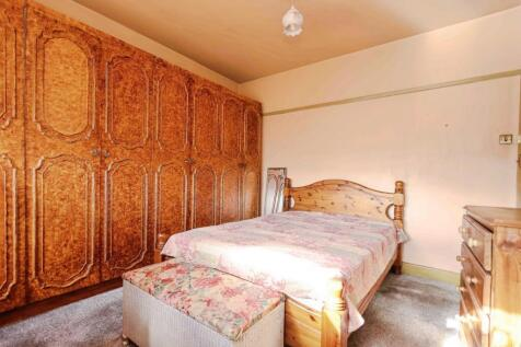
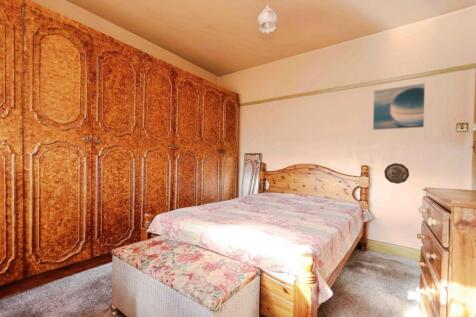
+ decorative plate (396, 173)
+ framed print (397, 108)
